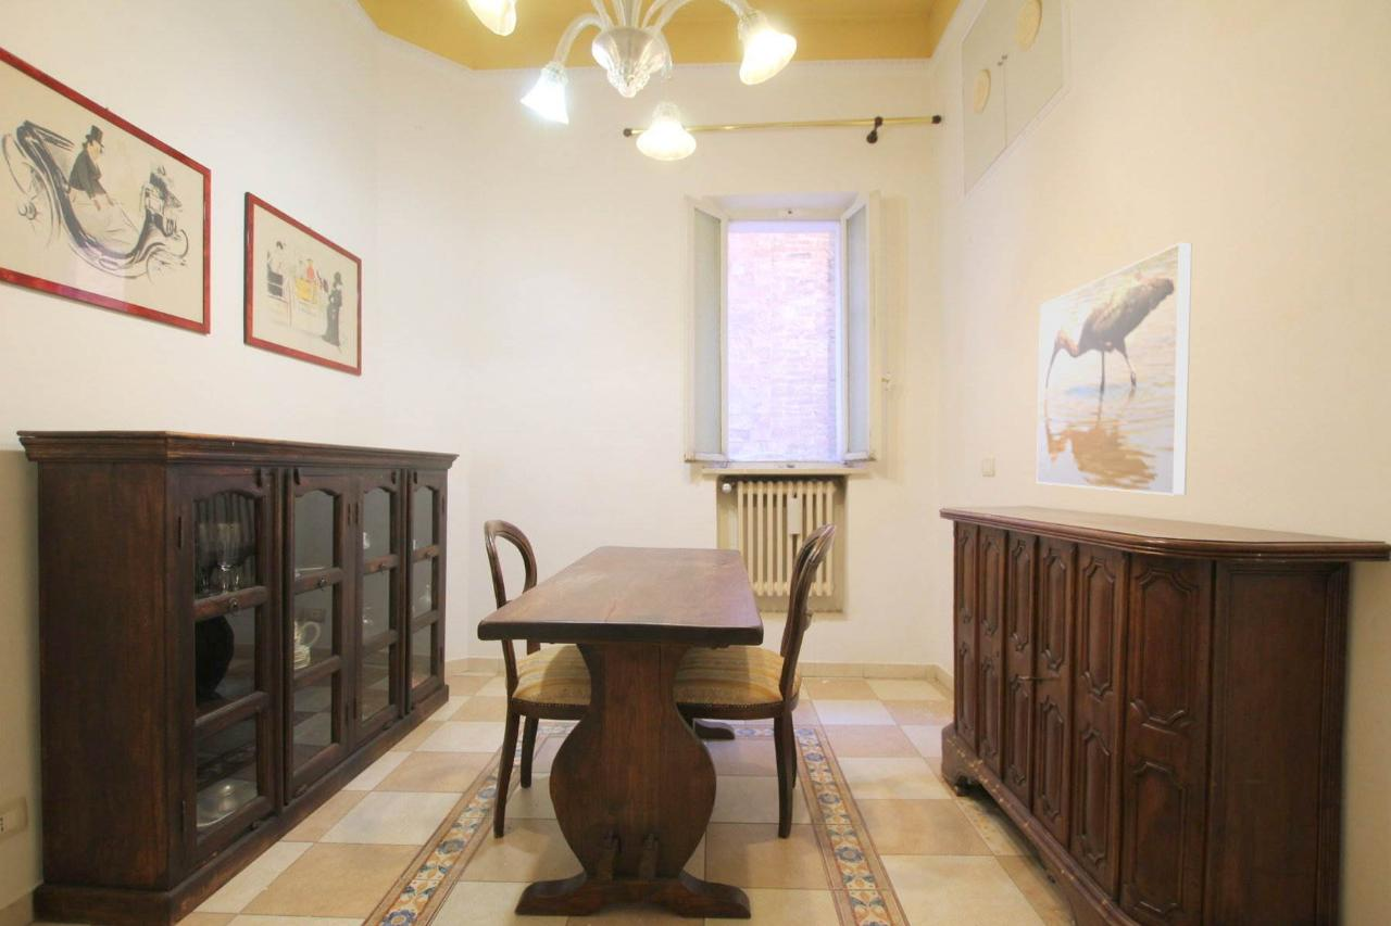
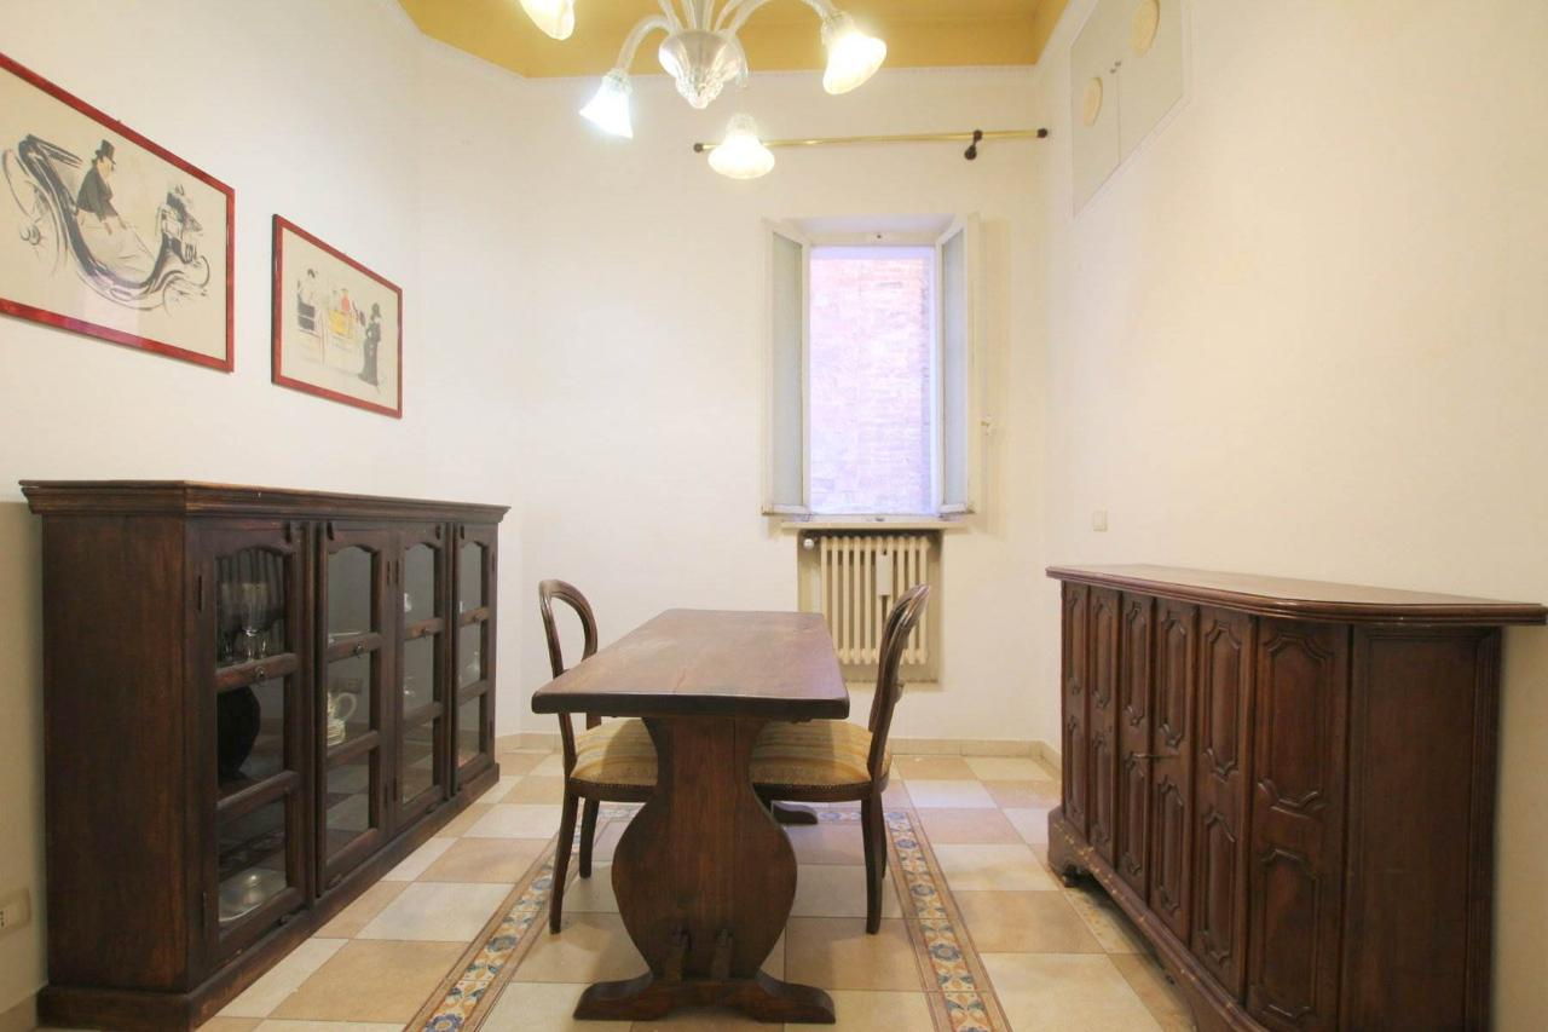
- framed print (1100, 383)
